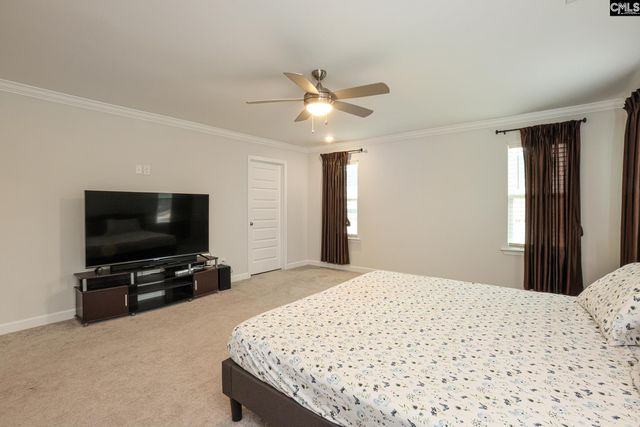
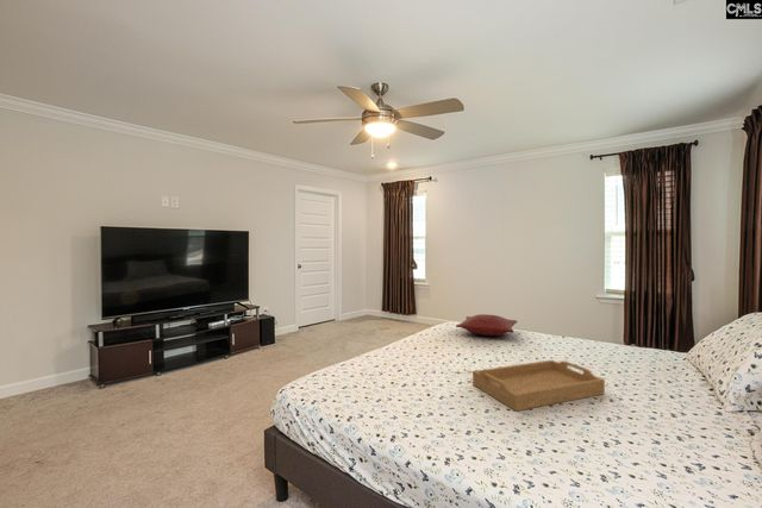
+ serving tray (536, 380)
+ pillow (487, 324)
